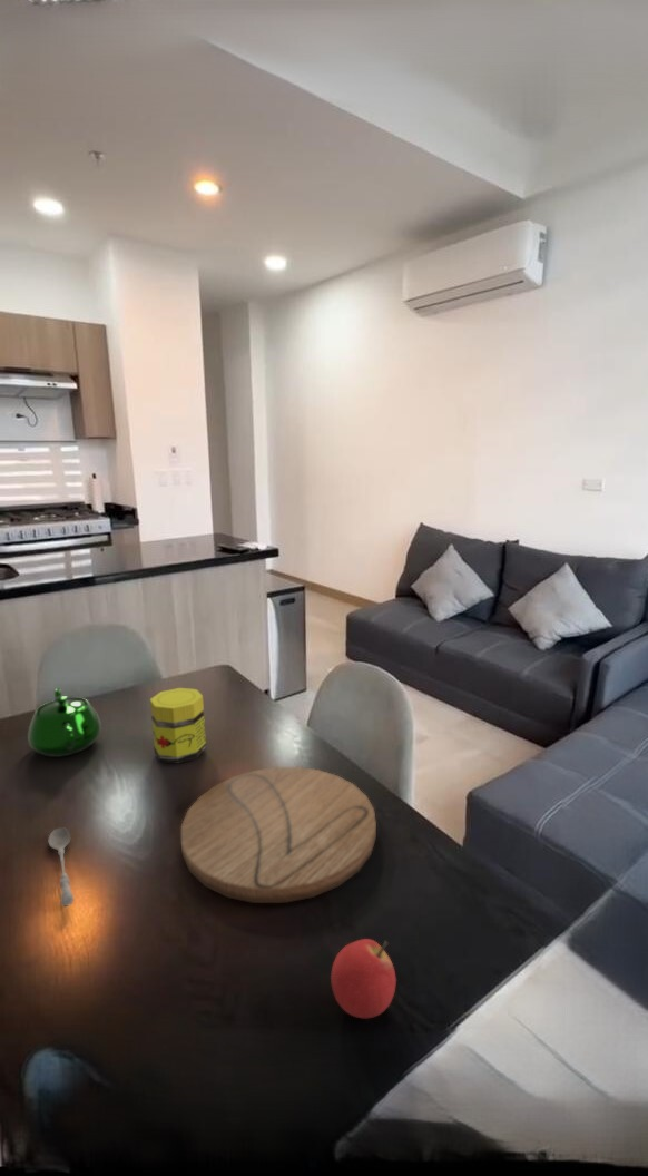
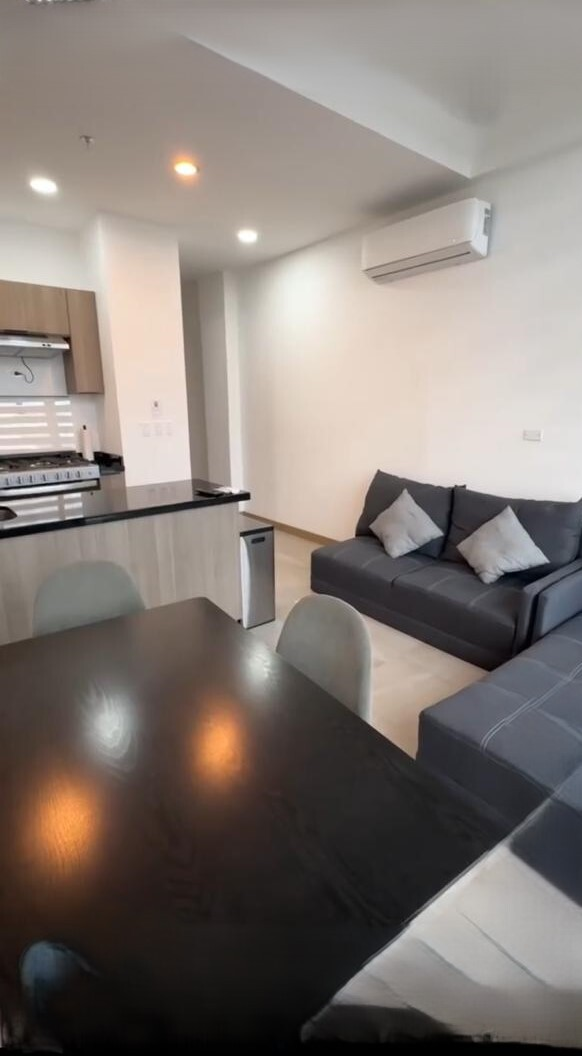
- fruit (363, 978)
- cutting board (279, 823)
- teapot (63, 719)
- jar (178, 725)
- soupspoon (62, 862)
